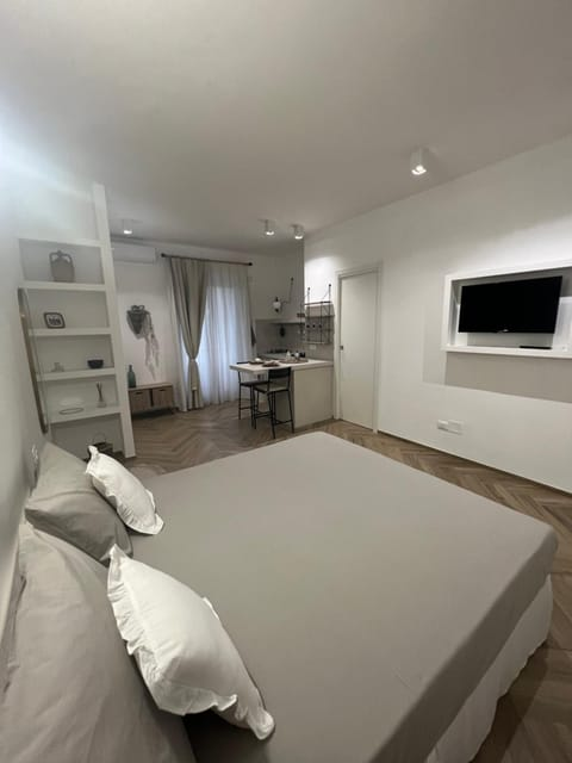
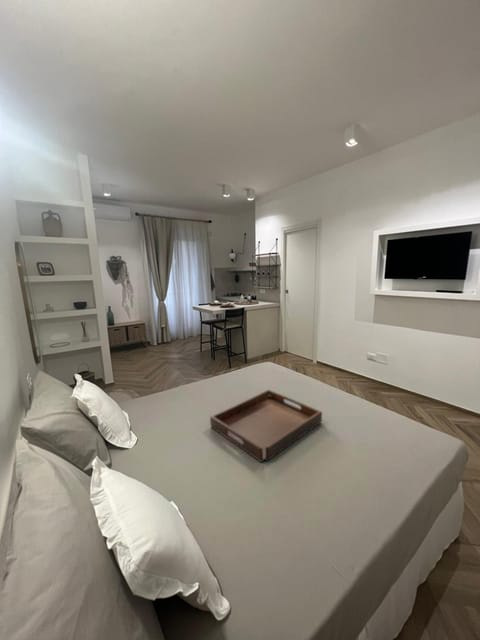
+ serving tray (266, 419)
